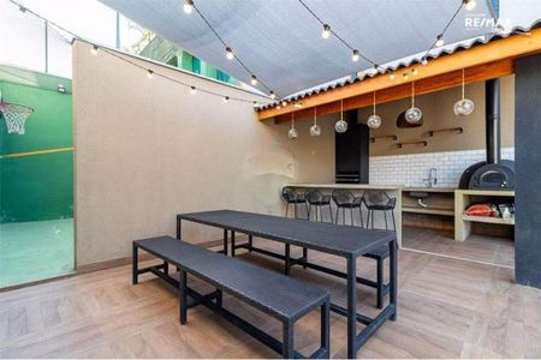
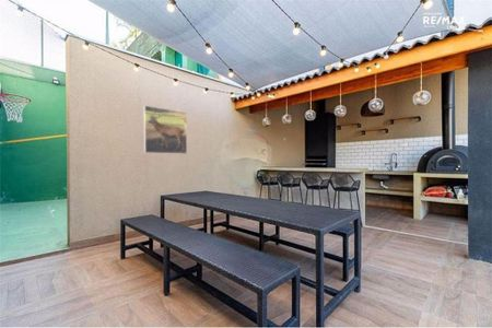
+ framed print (166, 131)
